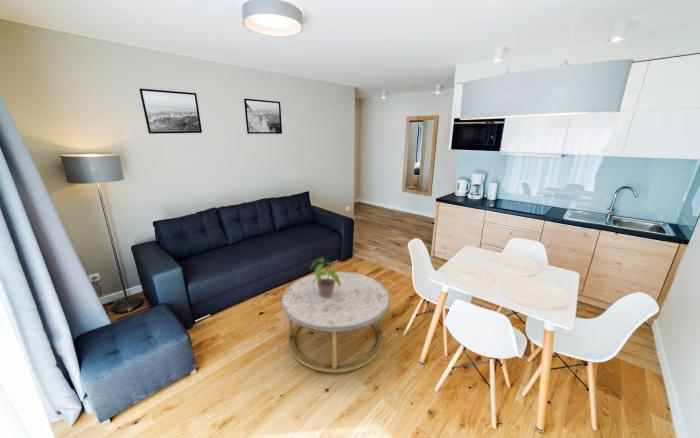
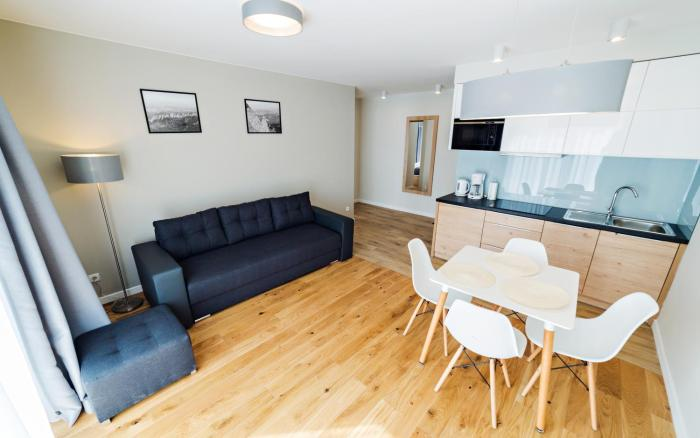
- potted plant (325, 279)
- coffee table (336, 315)
